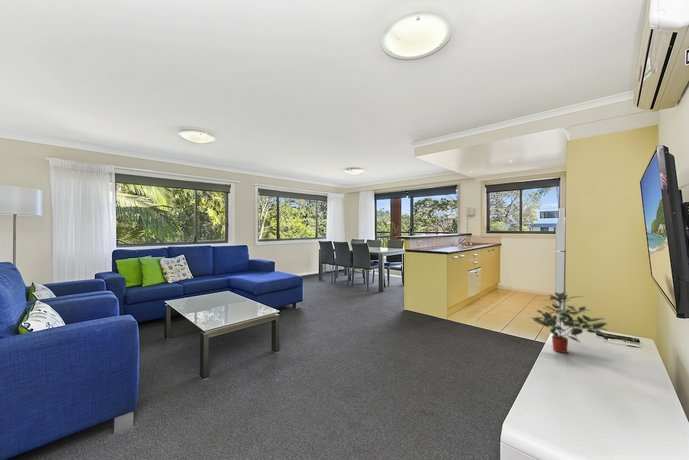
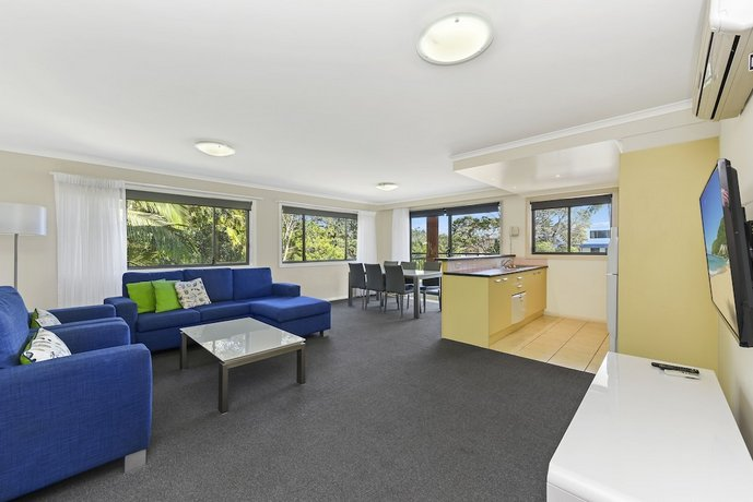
- potted plant (569, 324)
